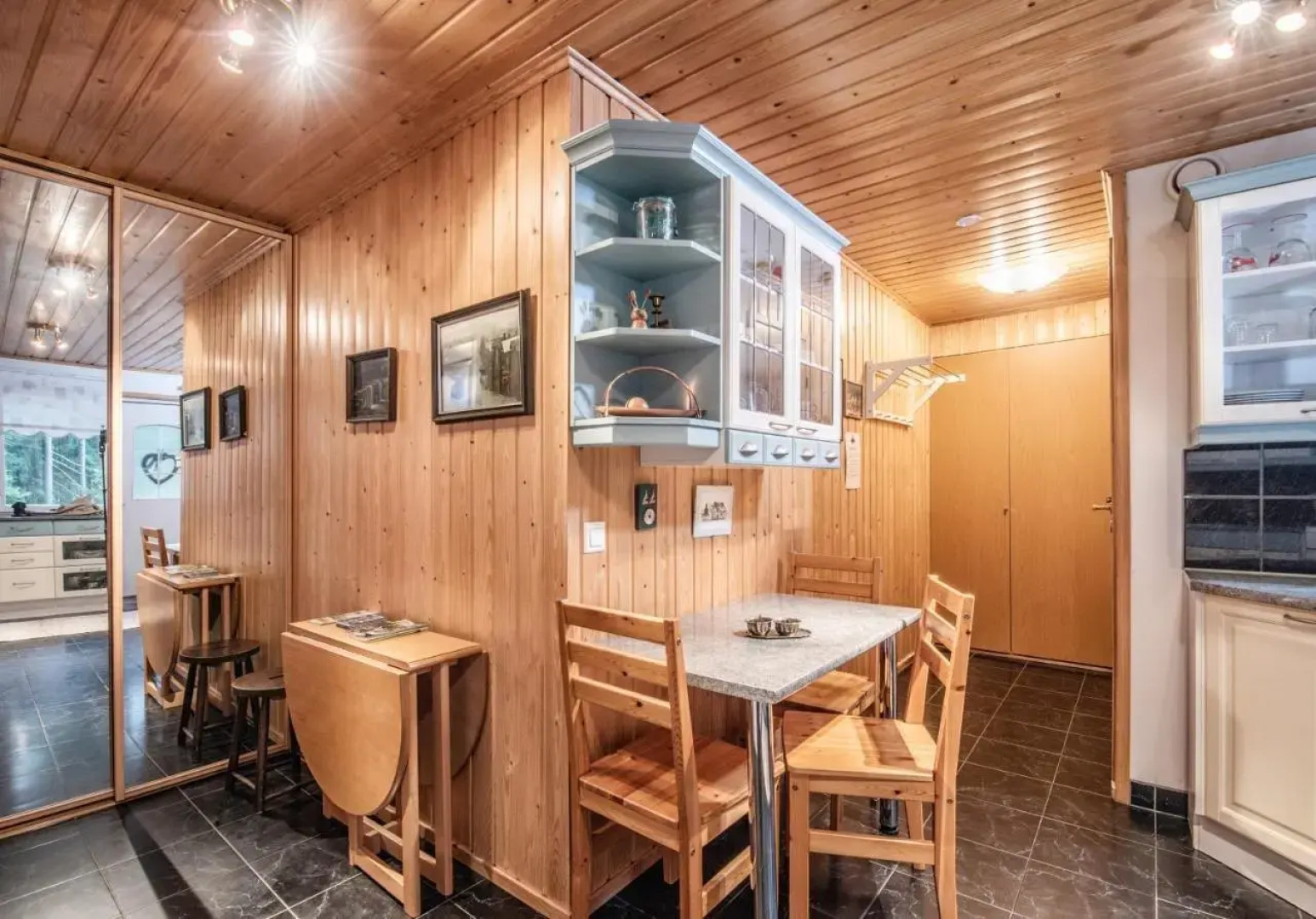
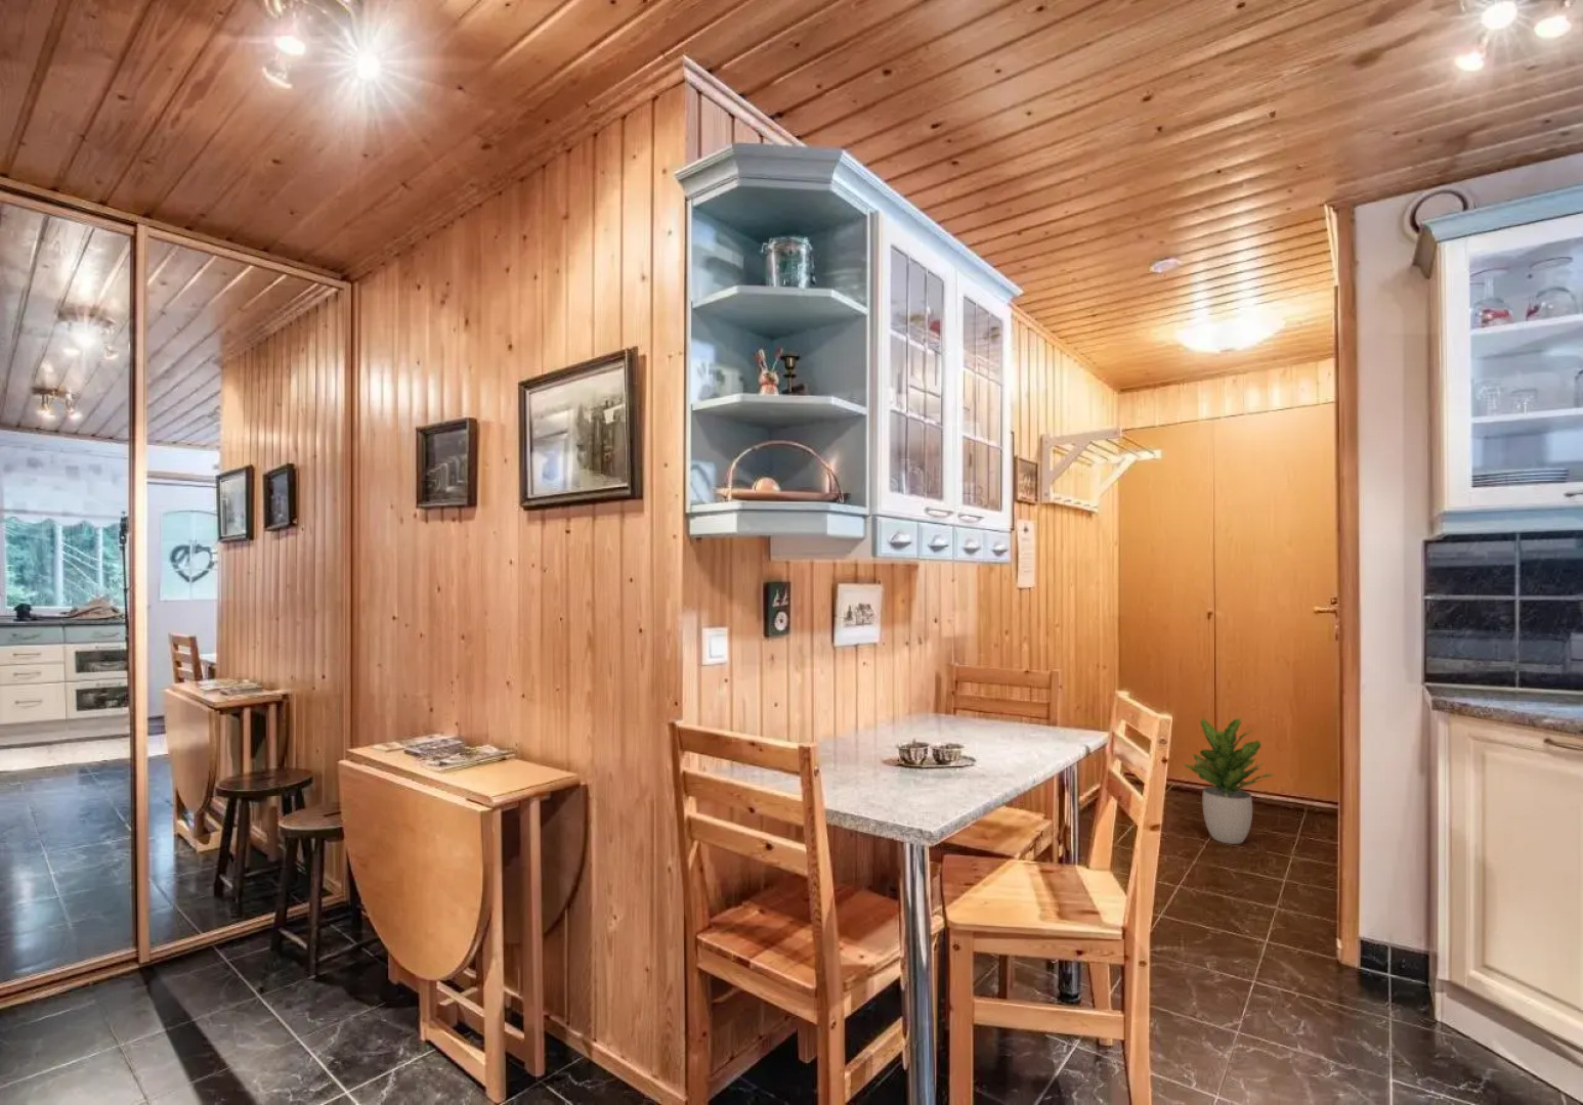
+ potted plant (1222, 777)
